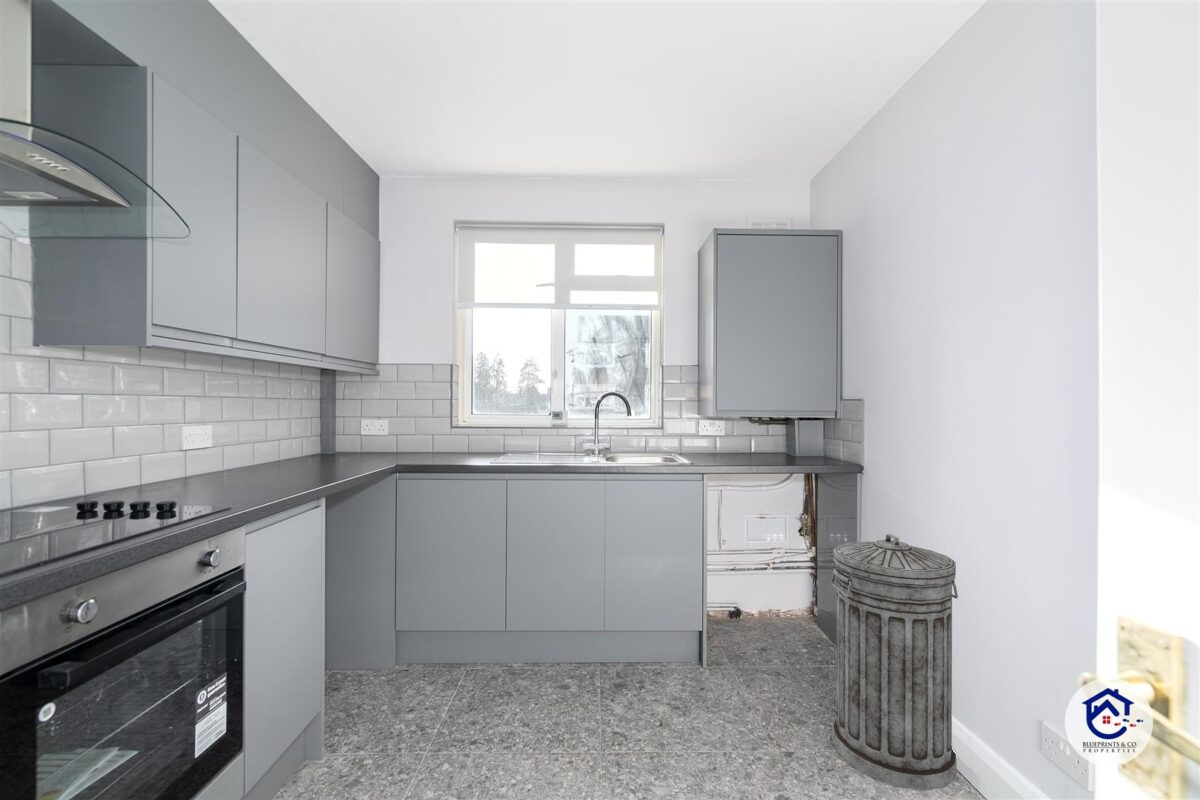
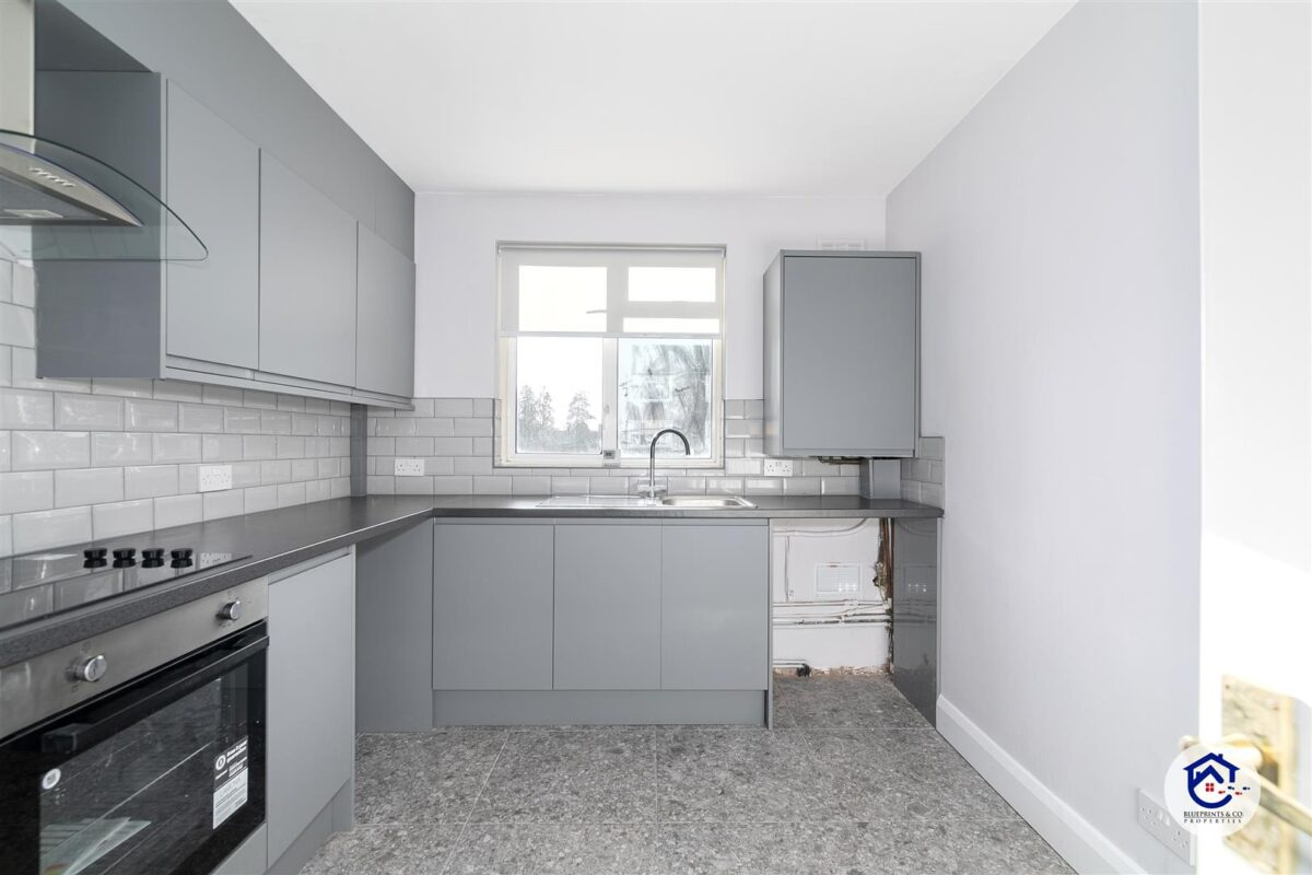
- trash can (892, 643)
